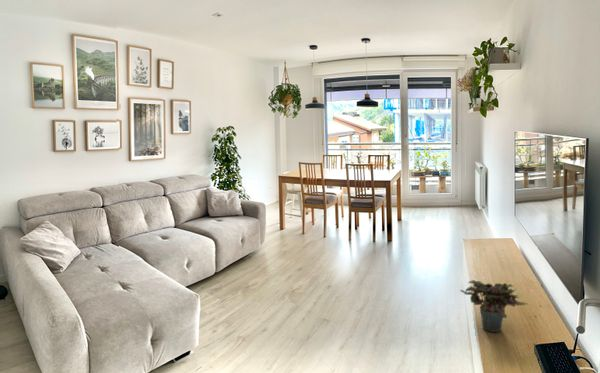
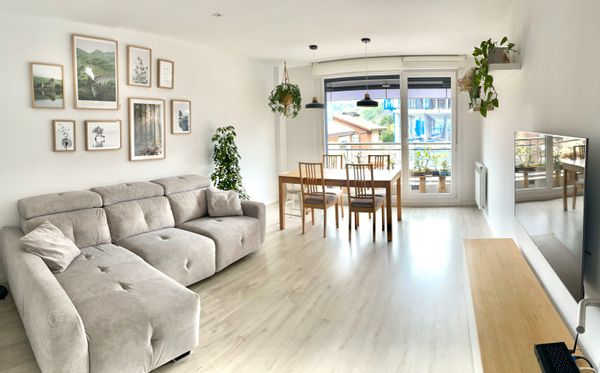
- potted plant (492, 305)
